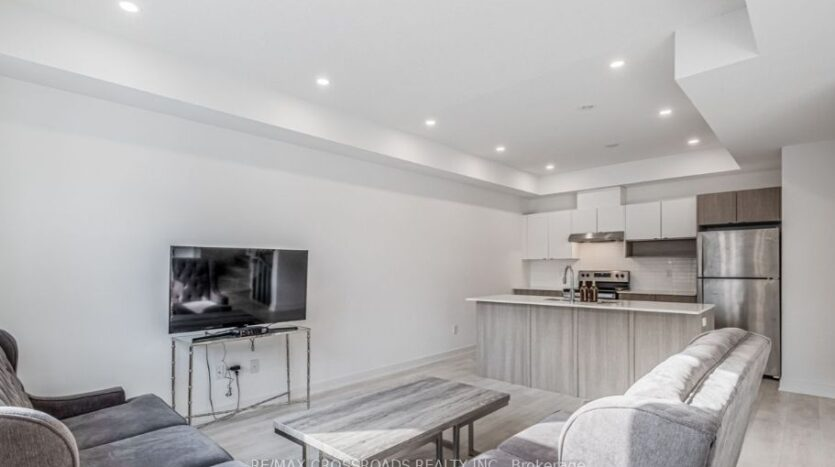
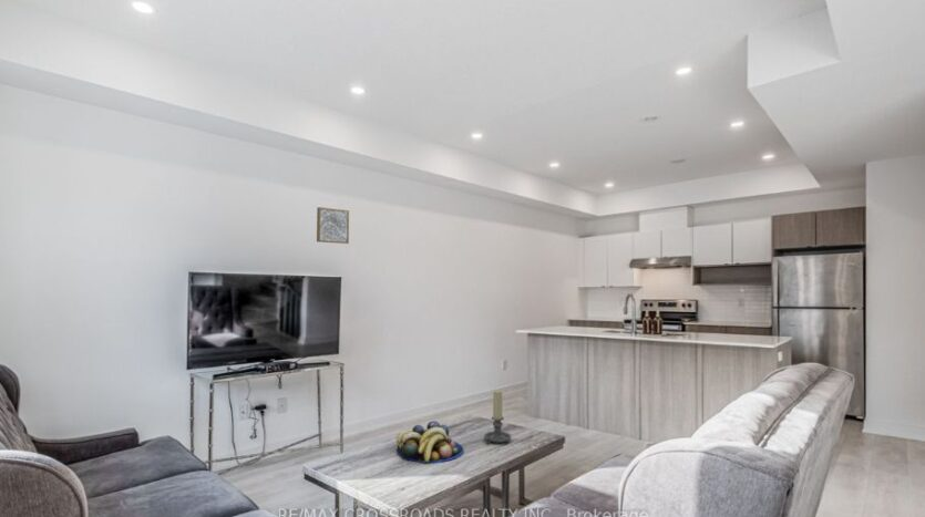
+ candle holder (495, 415)
+ wall art (332, 226)
+ fruit bowl (430, 438)
